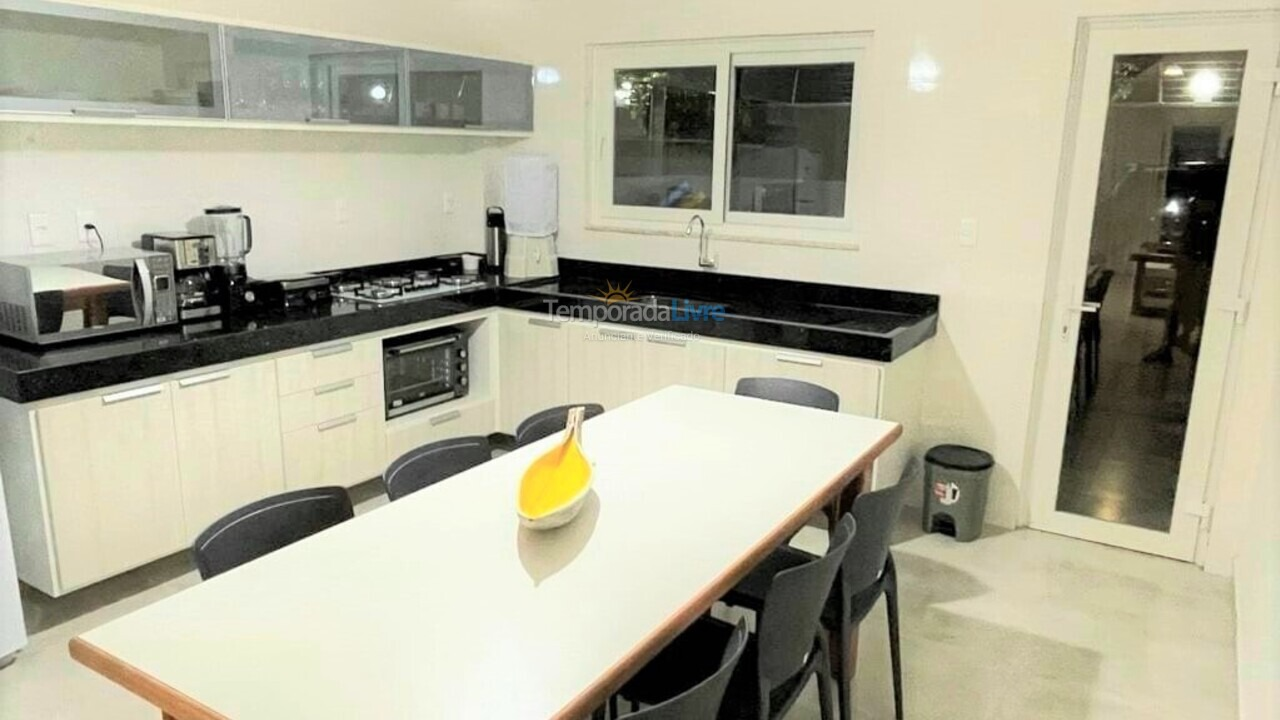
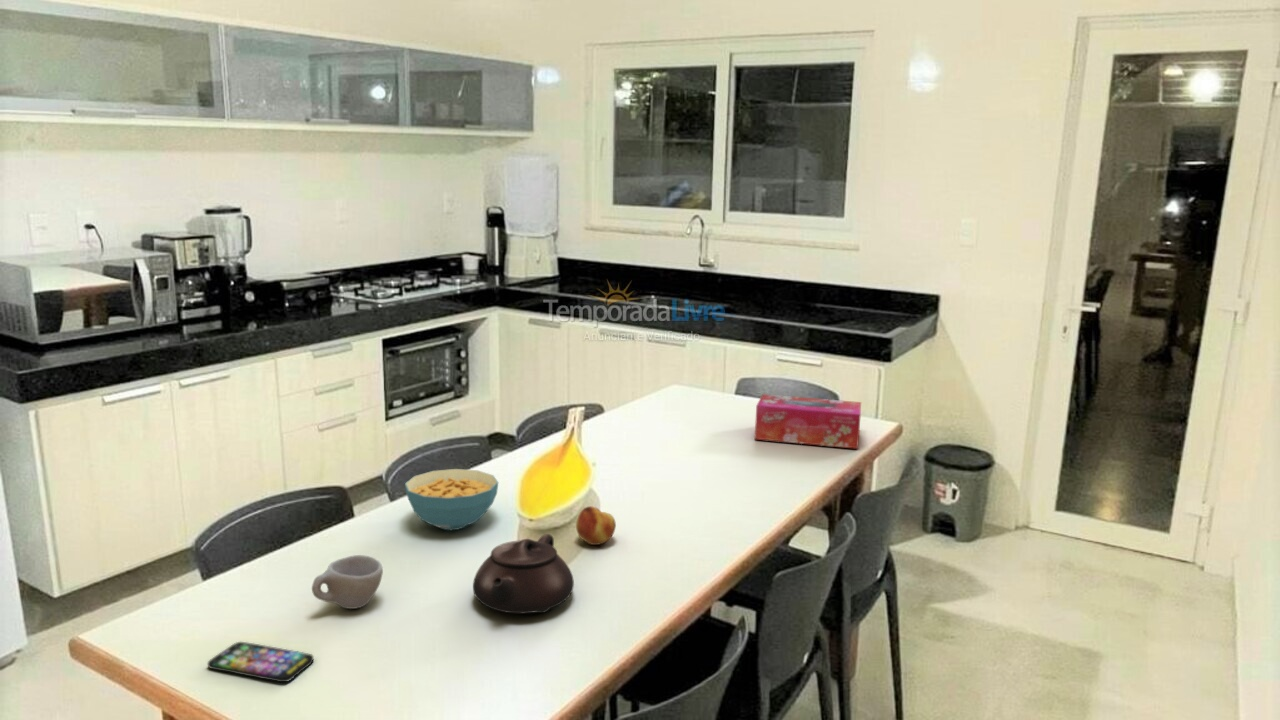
+ smartphone (261, 661)
+ fruit (595, 525)
+ cereal bowl (452, 504)
+ teapot (526, 569)
+ cup (347, 587)
+ tissue box (808, 420)
